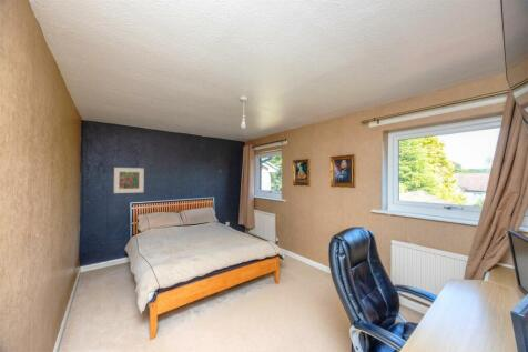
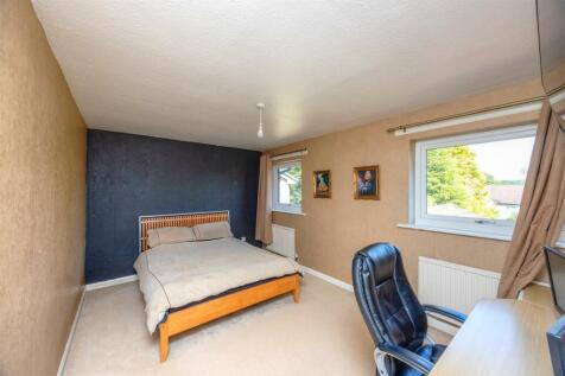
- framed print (129, 180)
